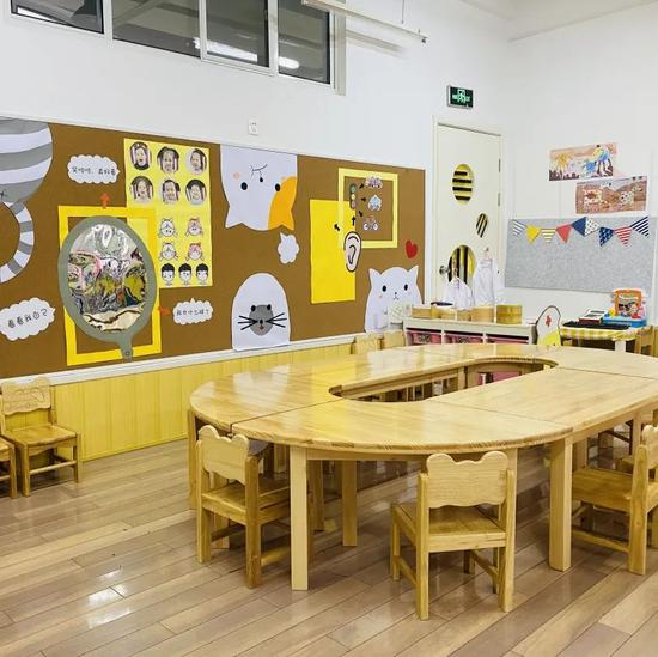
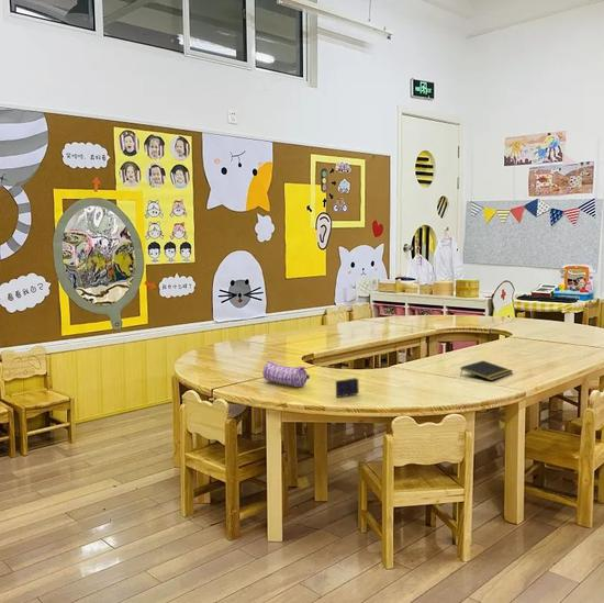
+ notepad (486, 370)
+ pencil case (284, 373)
+ crayon box (347, 387)
